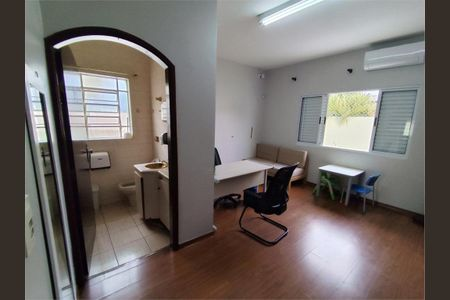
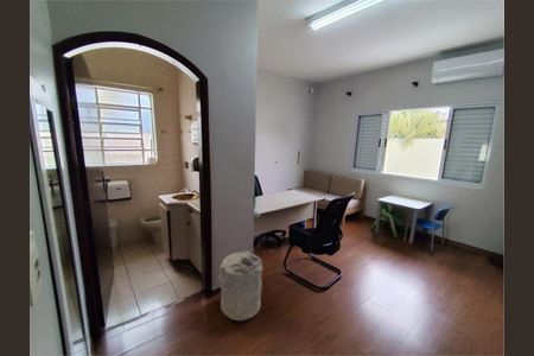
+ laundry hamper (239, 281)
